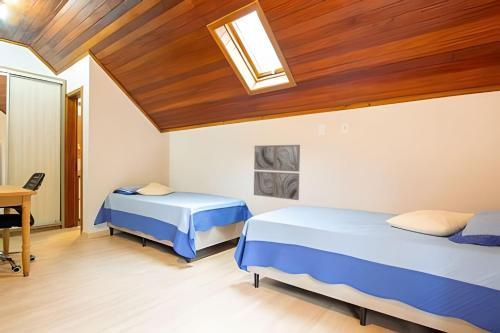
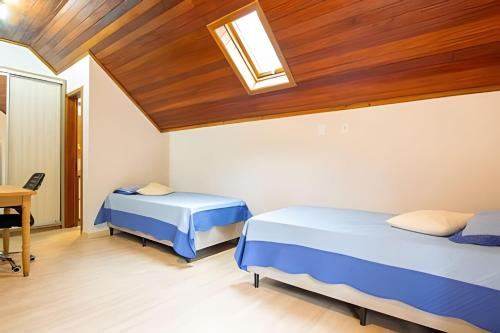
- wall art (275, 170)
